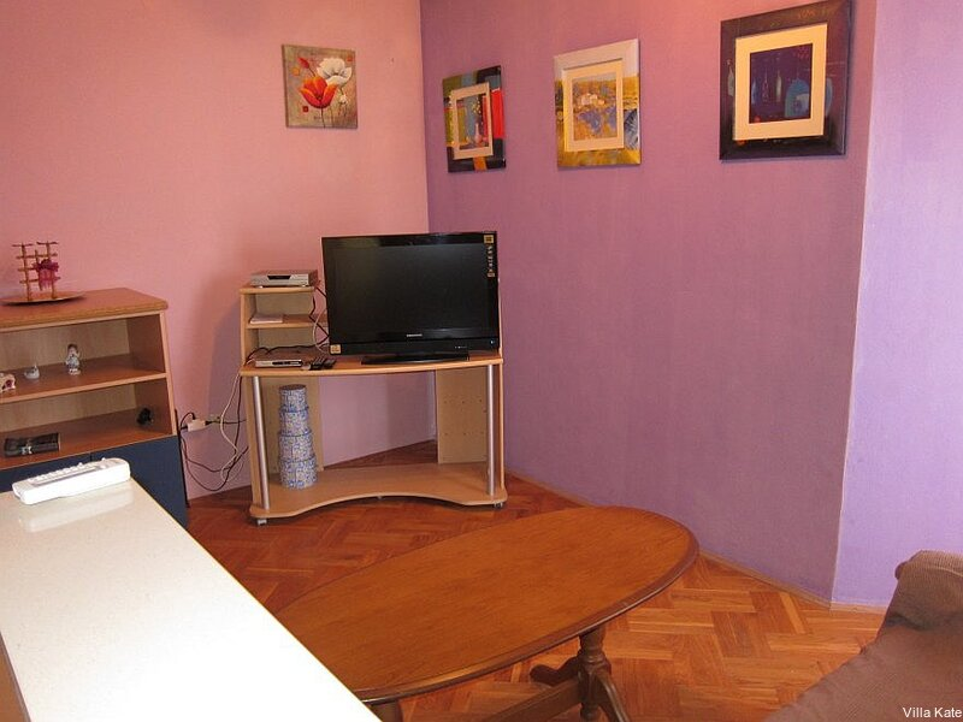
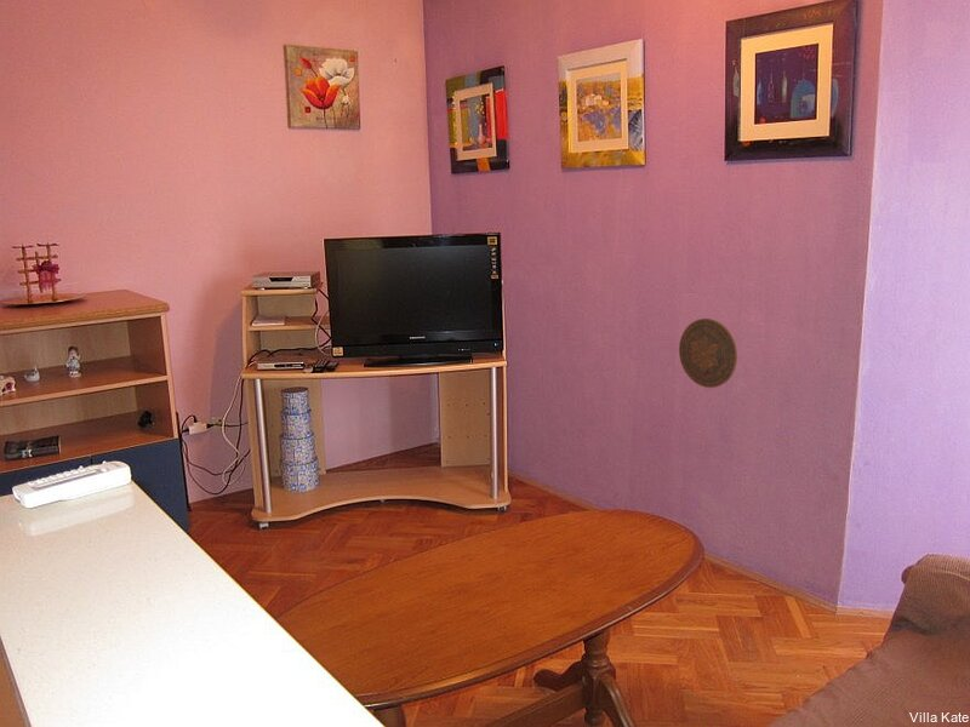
+ decorative plate (704, 353)
